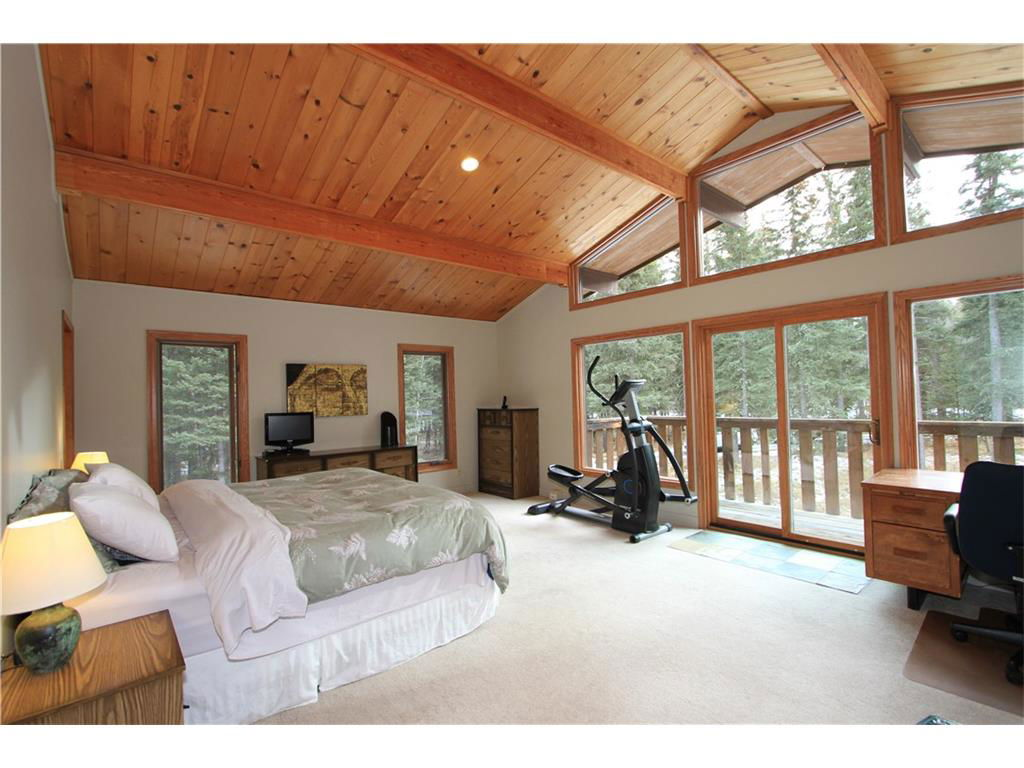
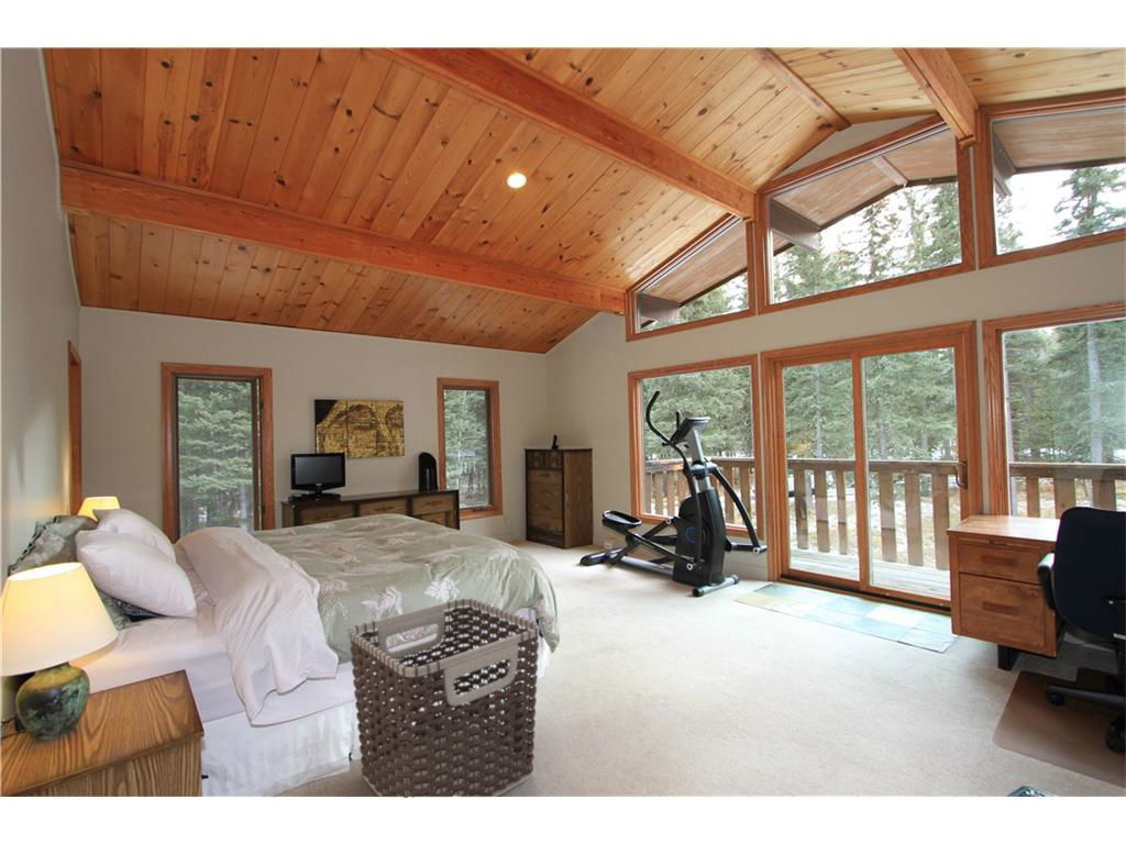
+ clothes hamper (445, 699)
